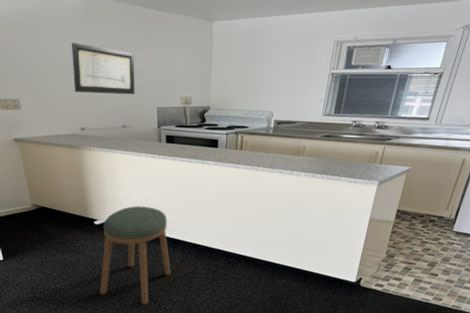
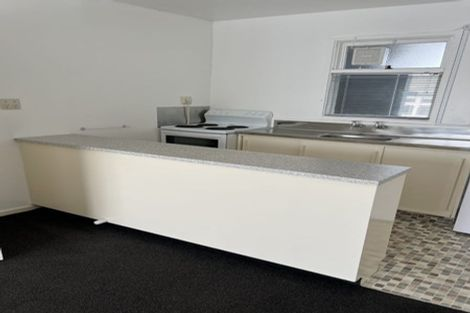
- stool (139, 249)
- wall art (106, 71)
